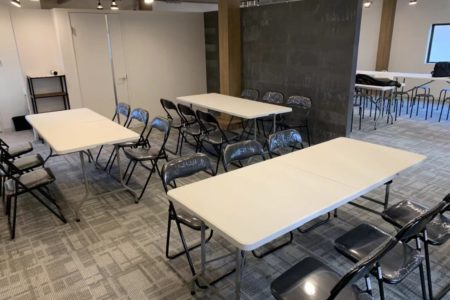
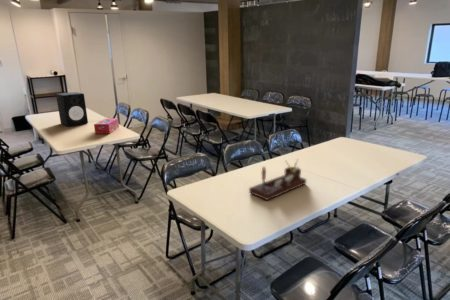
+ speaker (72, 108)
+ desk organizer (282, 175)
+ tissue box (106, 125)
